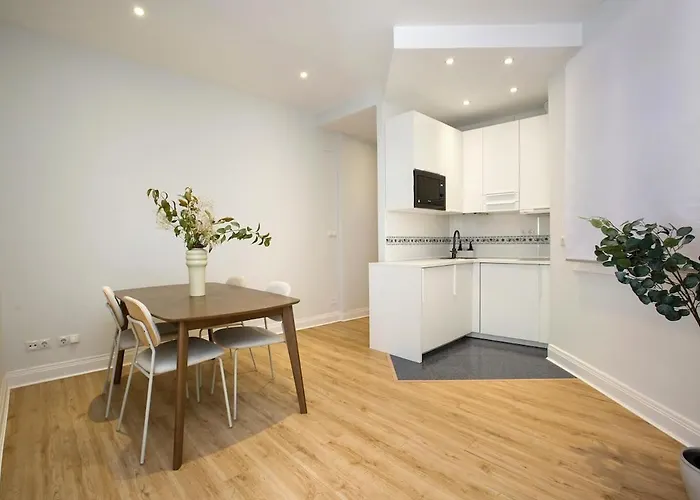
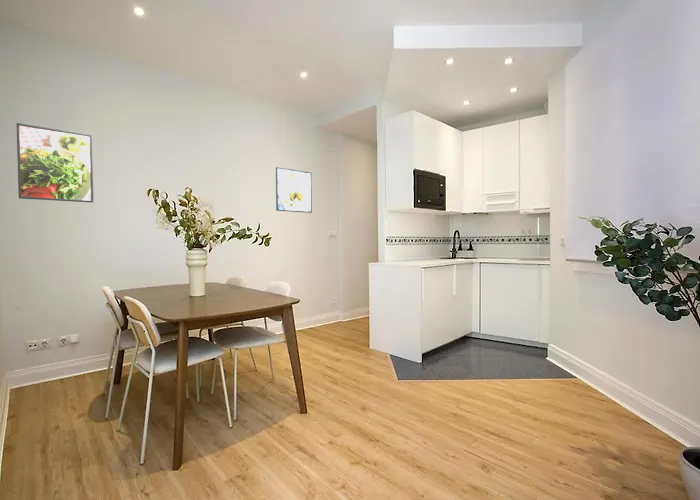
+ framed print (57, 165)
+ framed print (294, 190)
